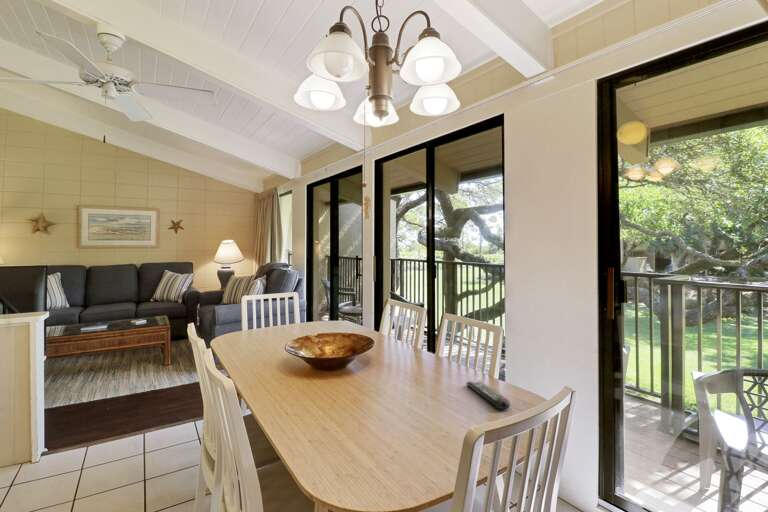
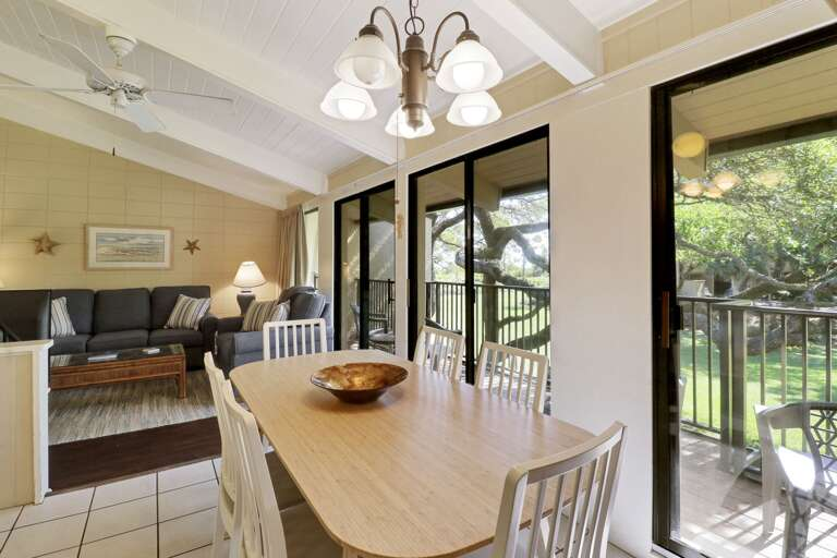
- remote control (486, 393)
